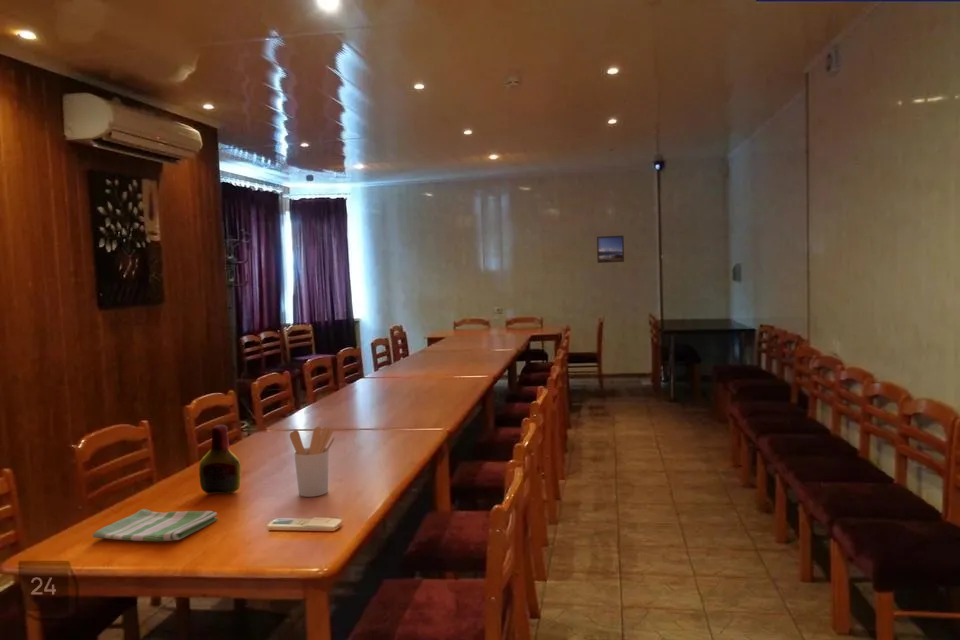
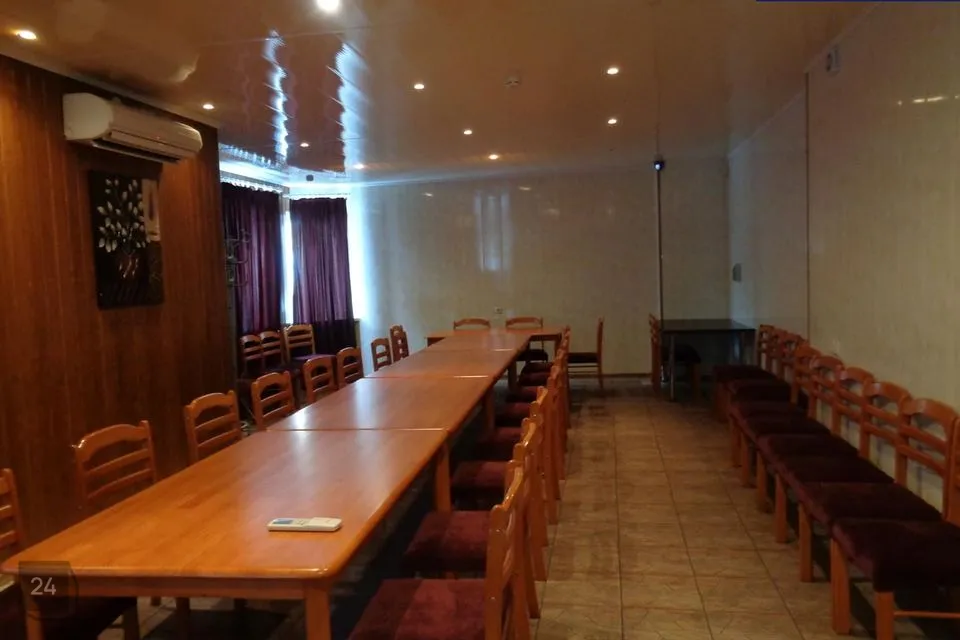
- bottle (219, 458)
- dish towel (158, 524)
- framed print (610, 249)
- utensil holder (315, 459)
